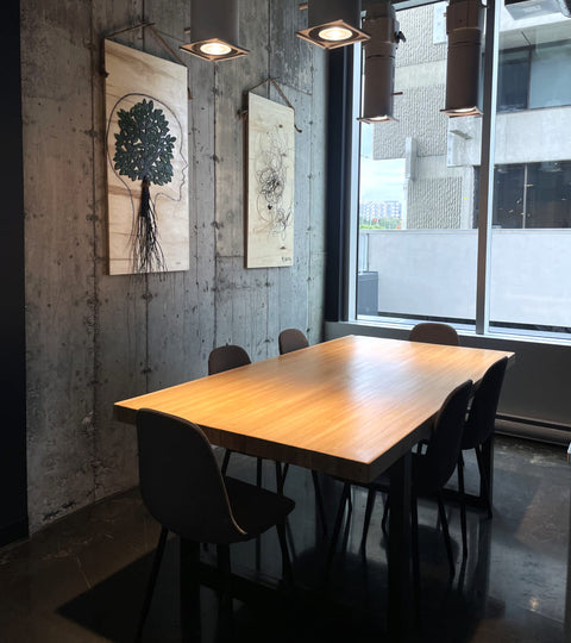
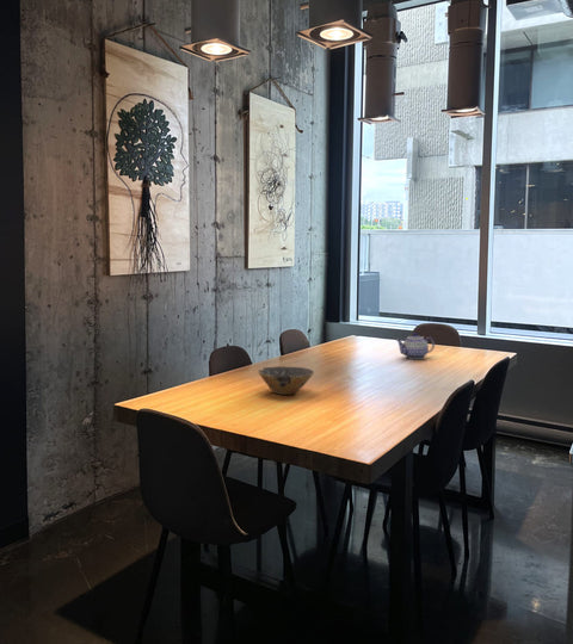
+ teapot (414, 345)
+ bowl (285, 382)
